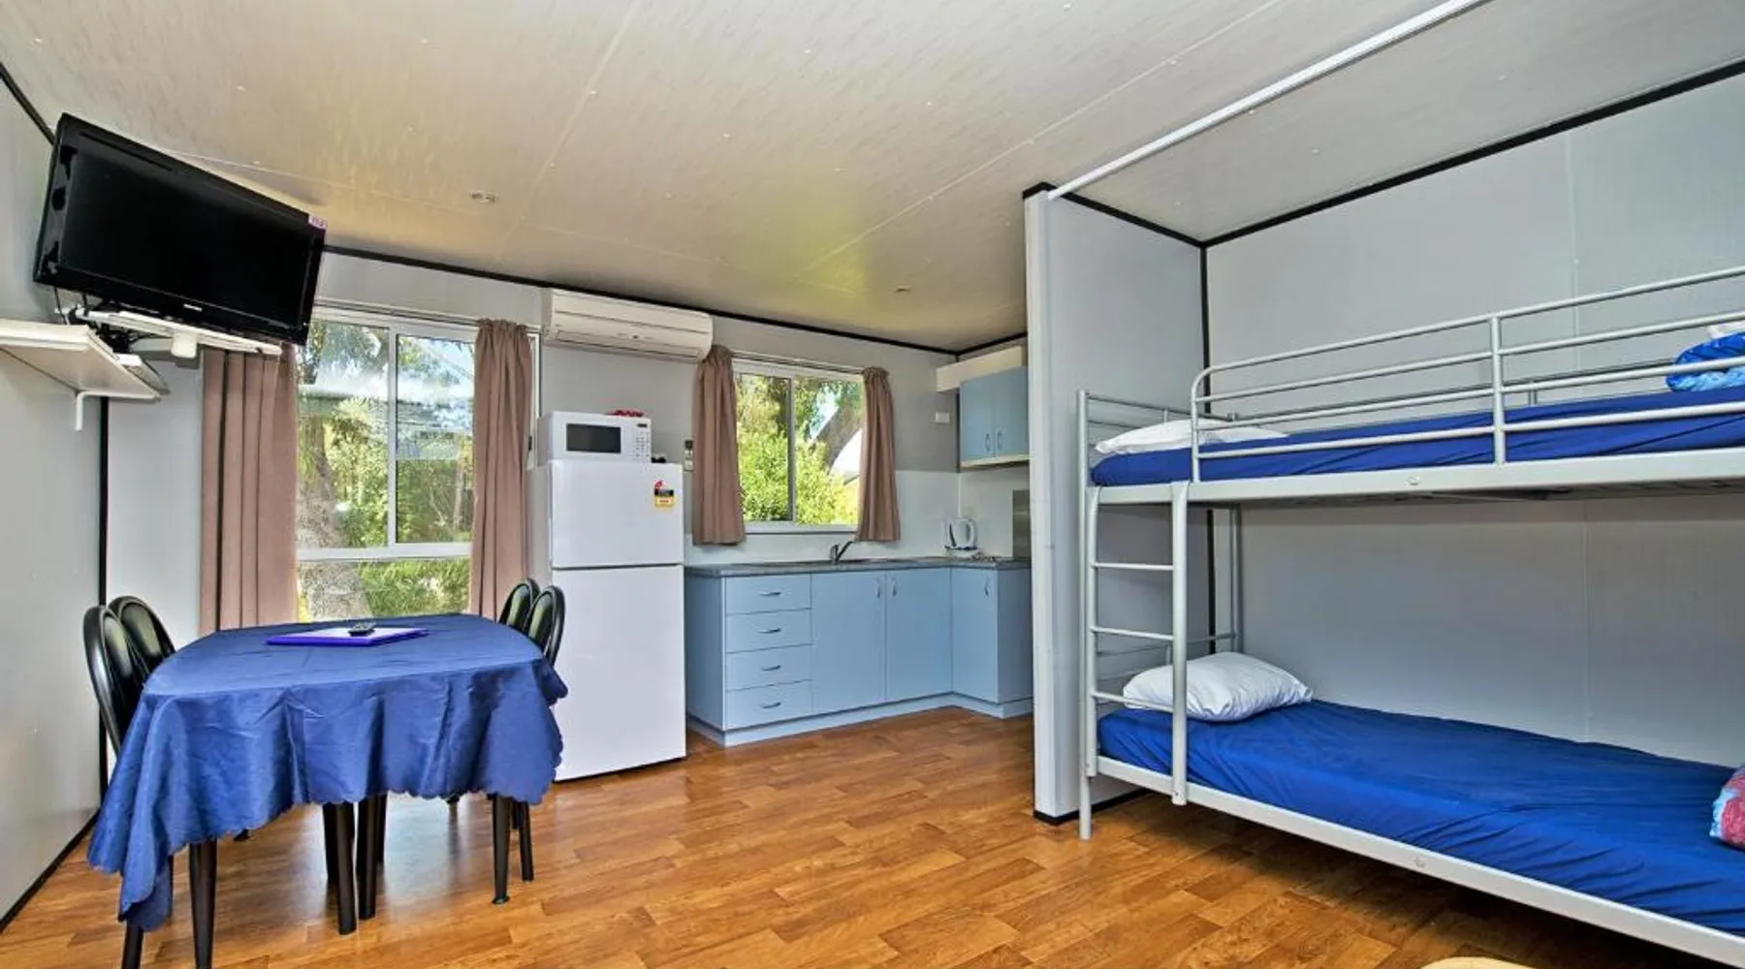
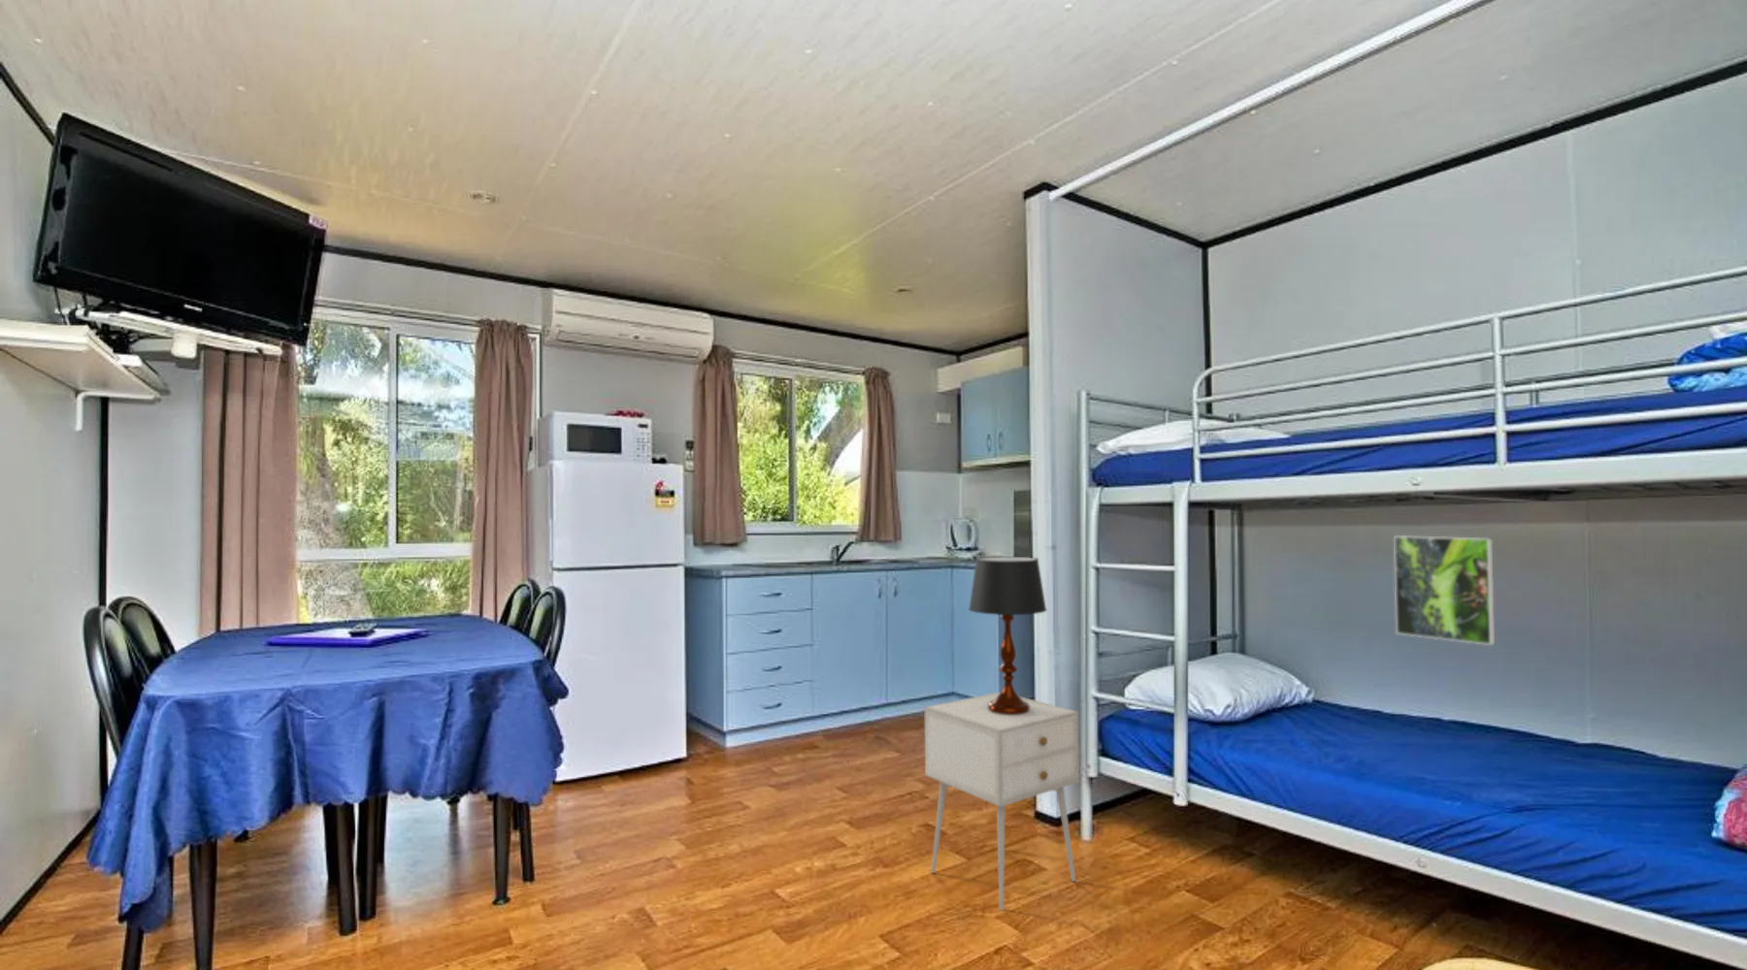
+ nightstand (1003, 793)
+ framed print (1442, 588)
+ table lamp (1007, 633)
